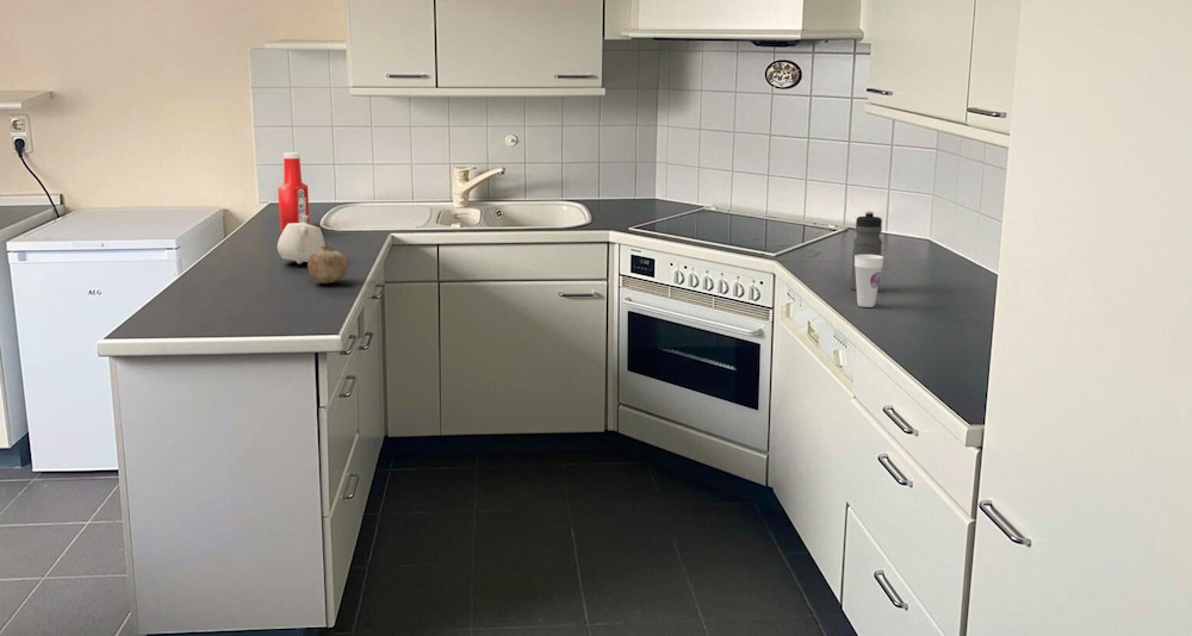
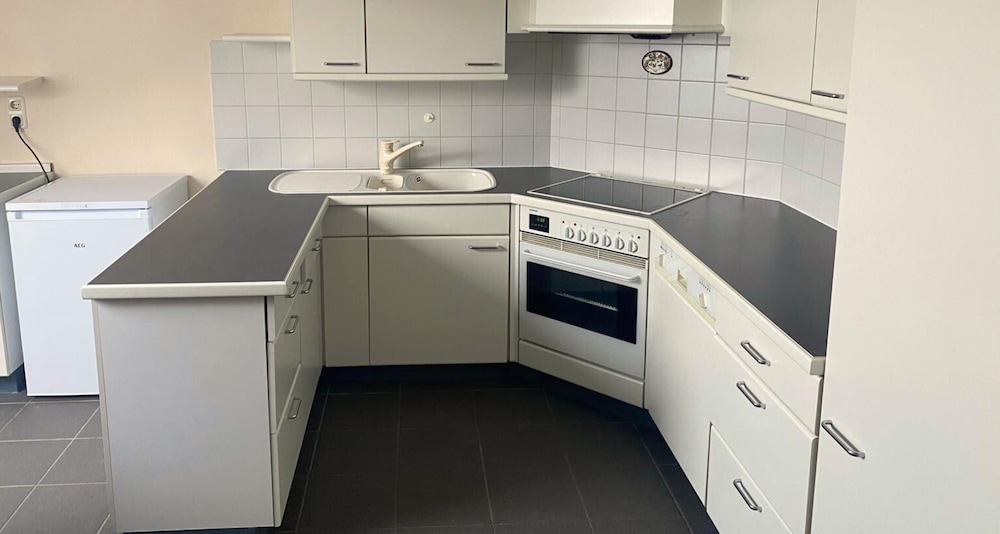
- fruit (327, 264)
- soap bottle (293, 191)
- water bottle (867, 250)
- teapot (300, 238)
- cup (867, 281)
